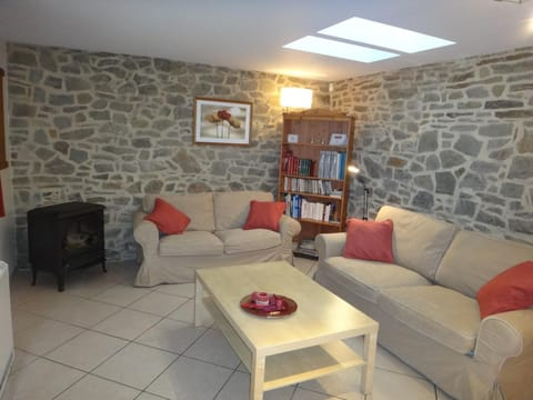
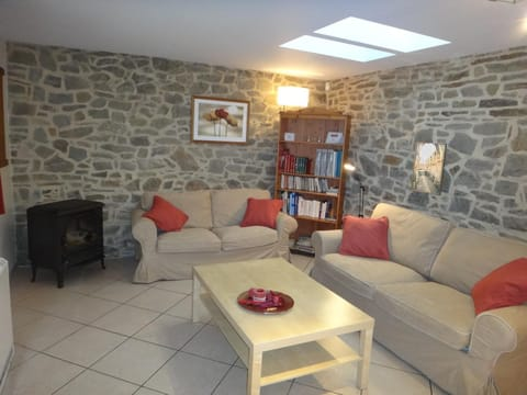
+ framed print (427, 168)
